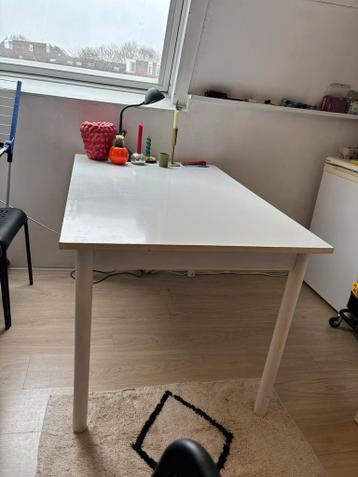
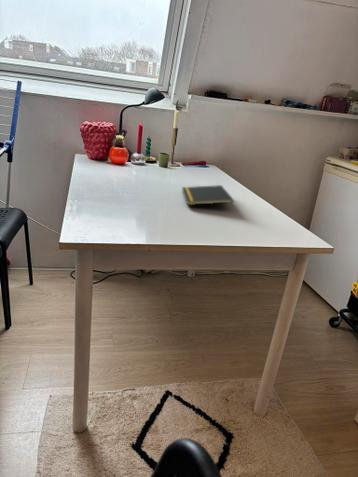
+ notepad (205, 194)
